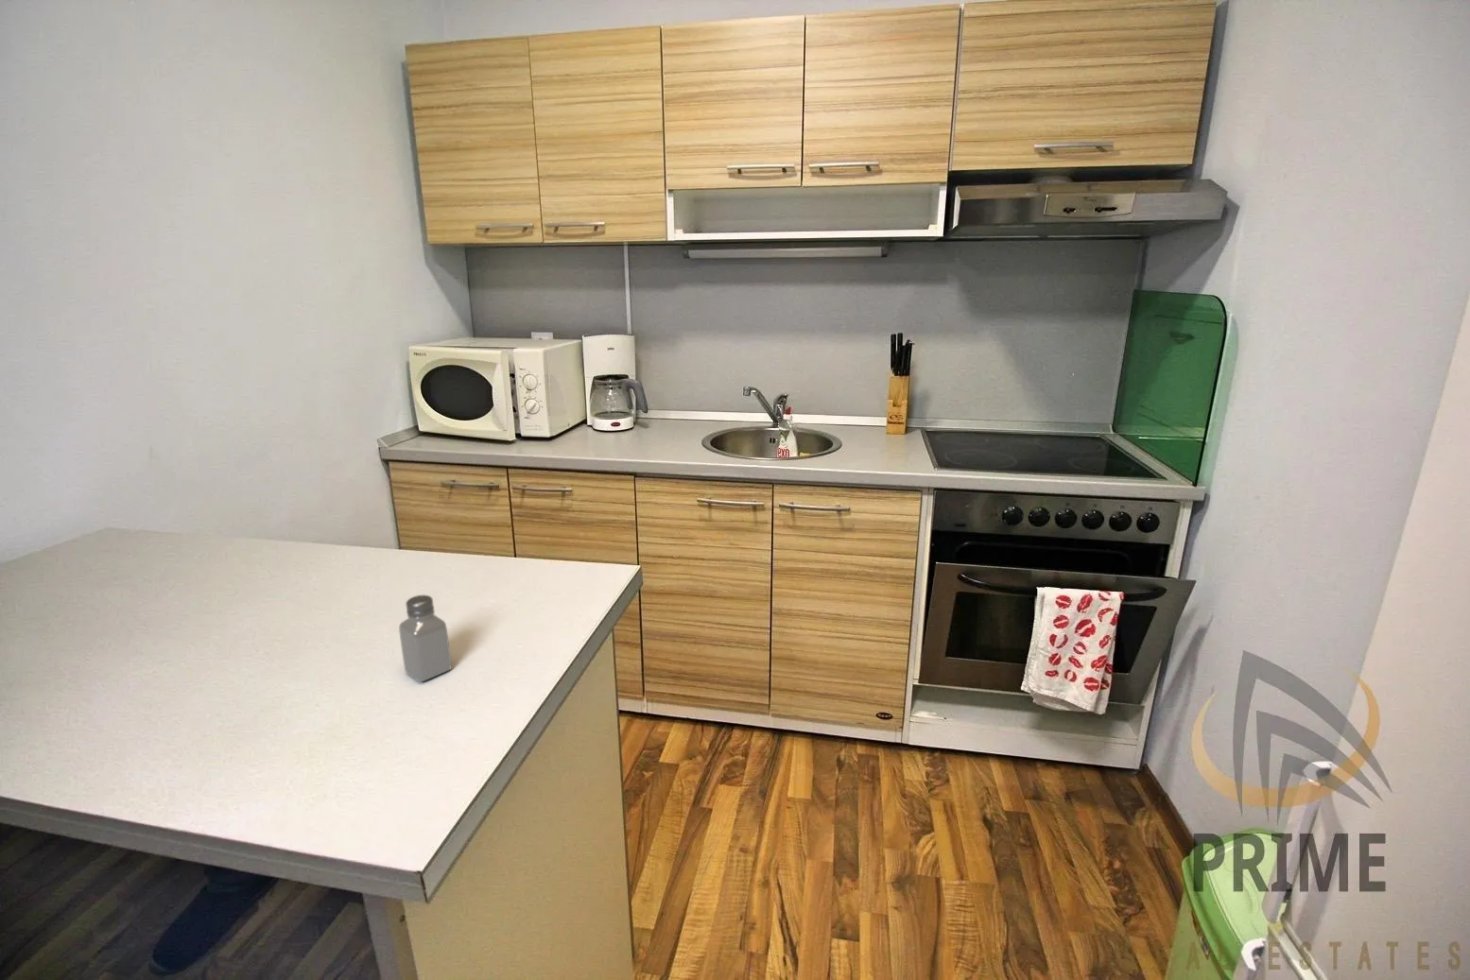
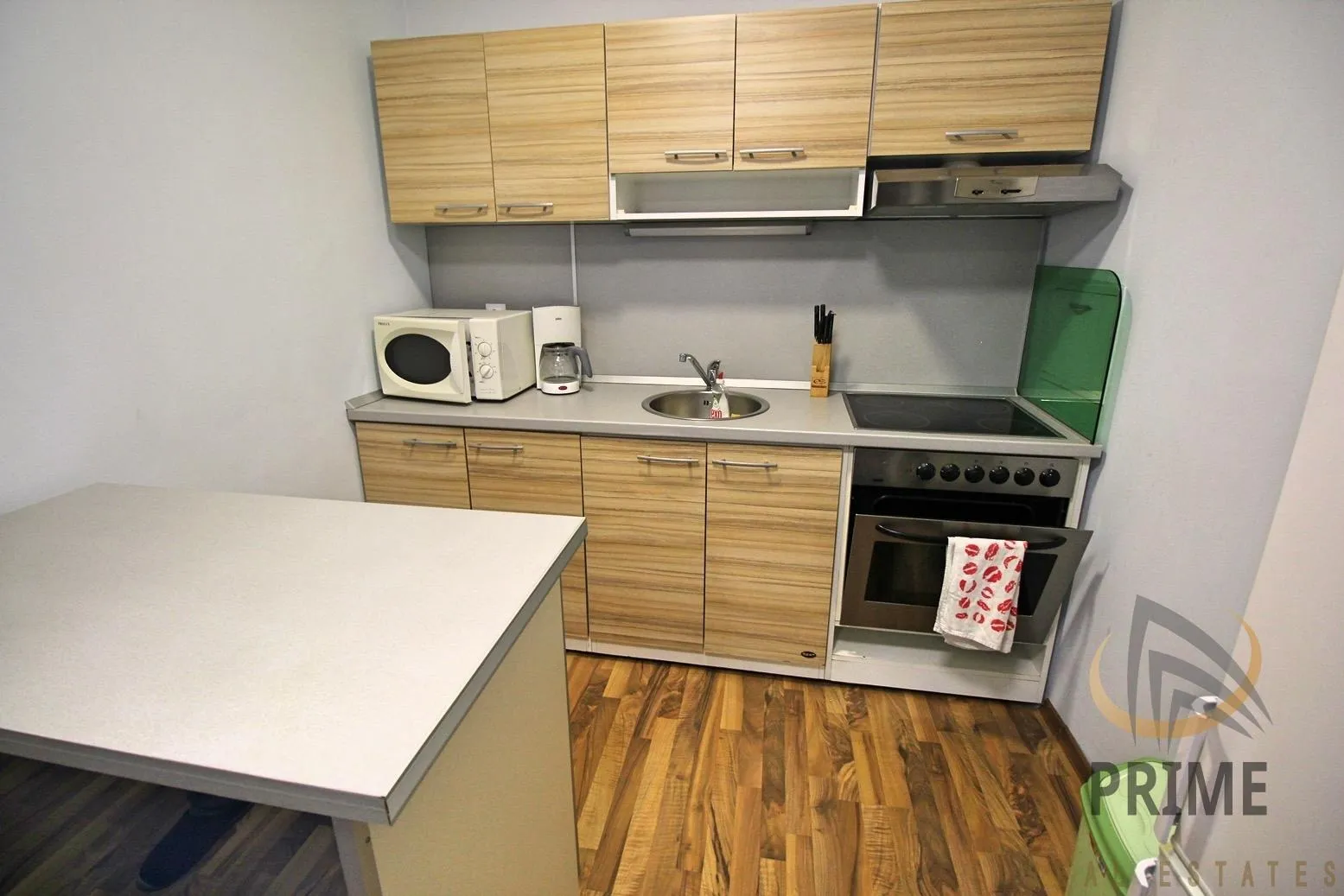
- saltshaker (423, 635)
